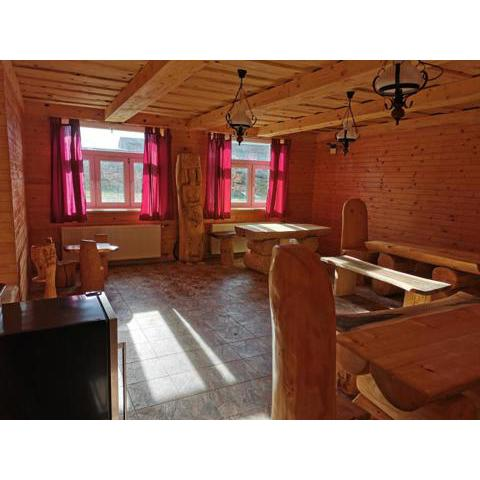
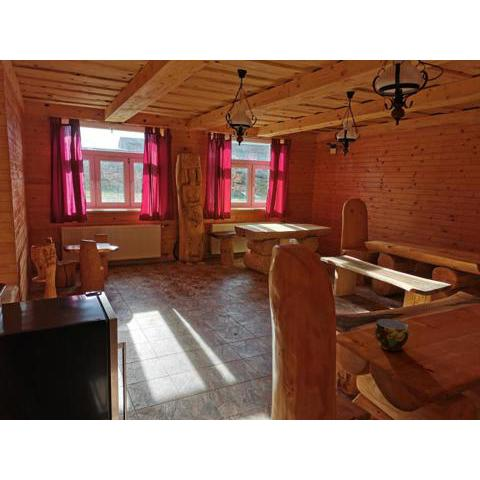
+ cup (389, 334)
